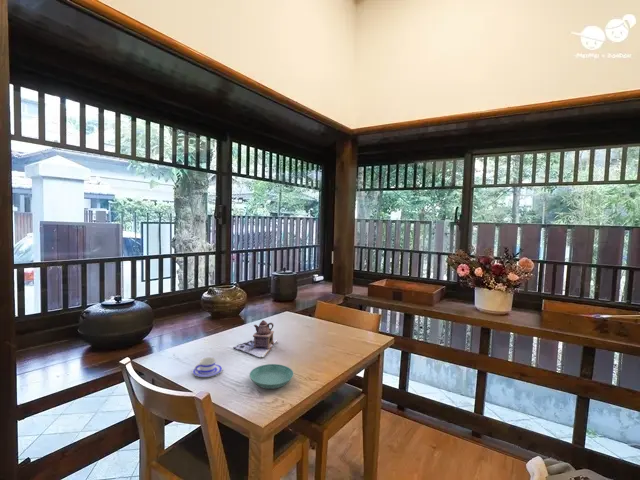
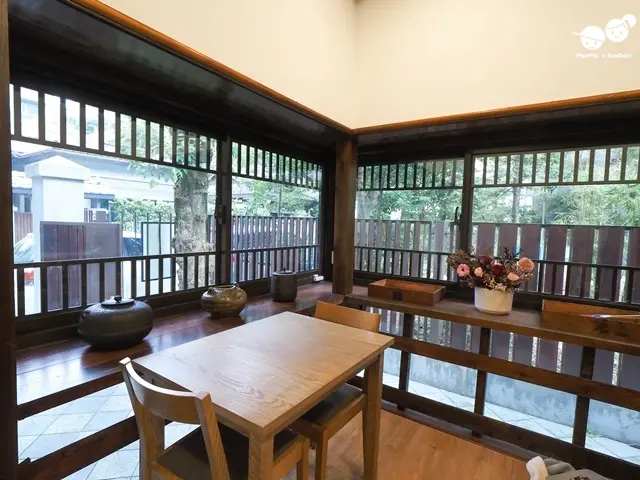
- saucer (271, 377)
- teacup (207, 366)
- teapot (261, 333)
